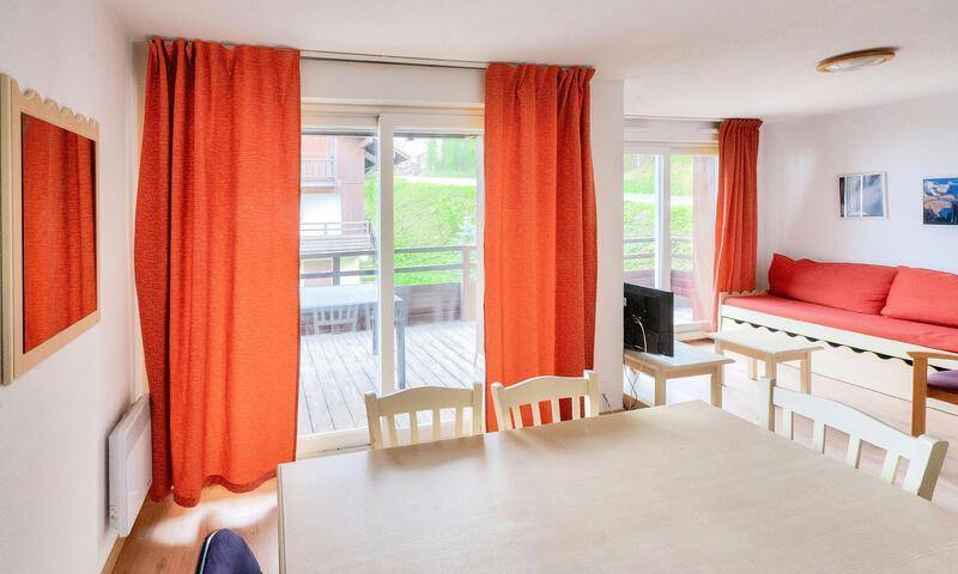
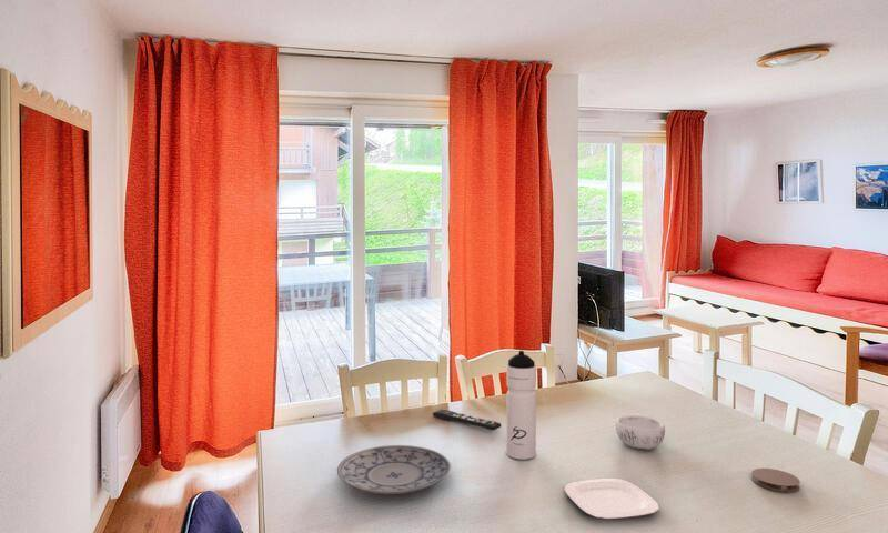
+ plate (394, 472)
+ decorative bowl (638, 432)
+ coaster (775, 479)
+ plate (609, 499)
+ water bottle (521, 402)
+ remote control (465, 419)
